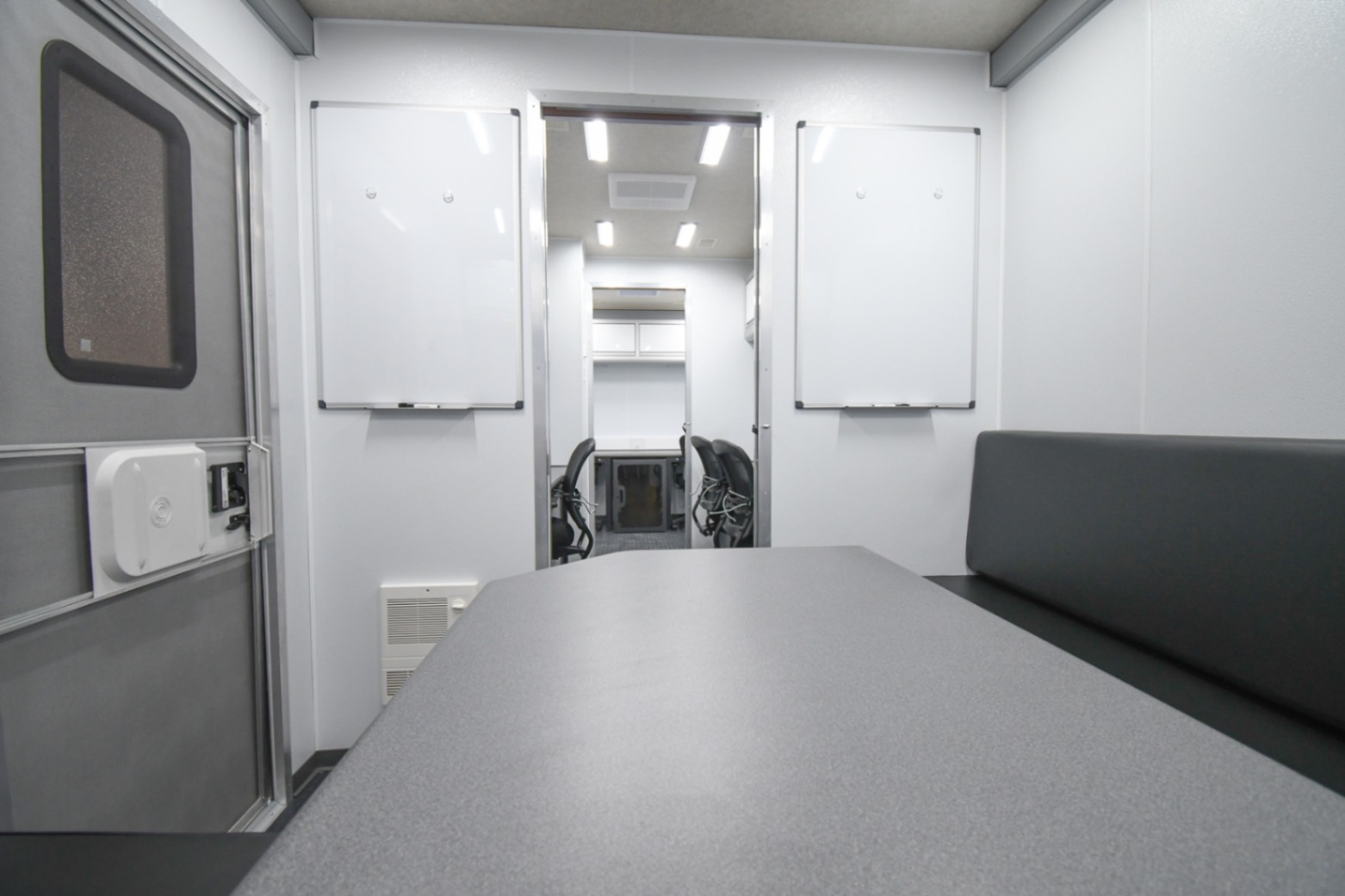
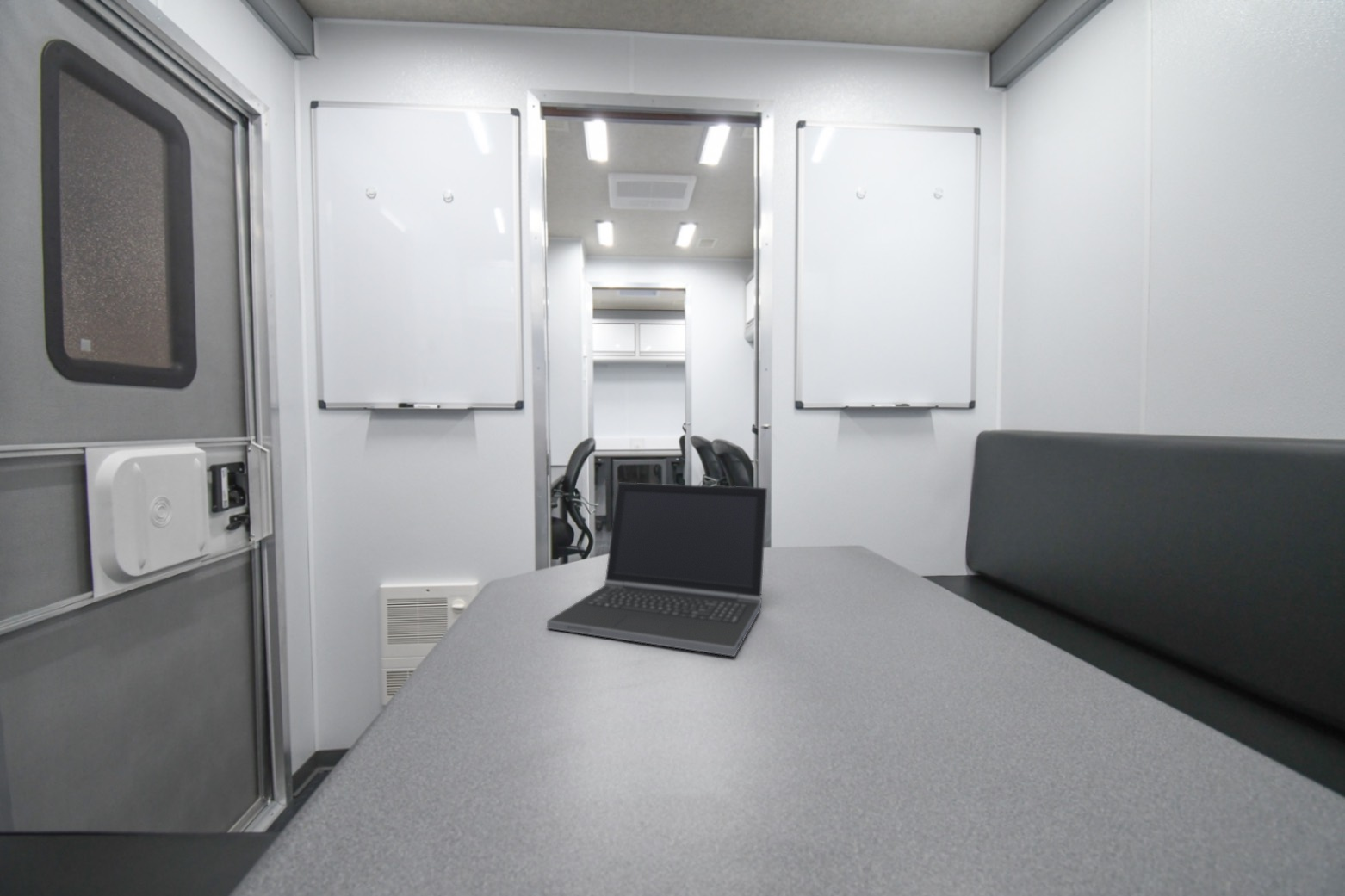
+ laptop computer (666, 553)
